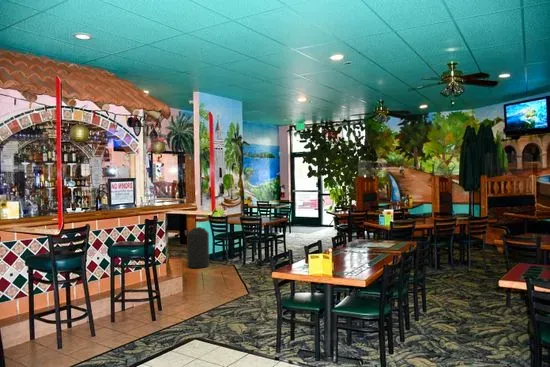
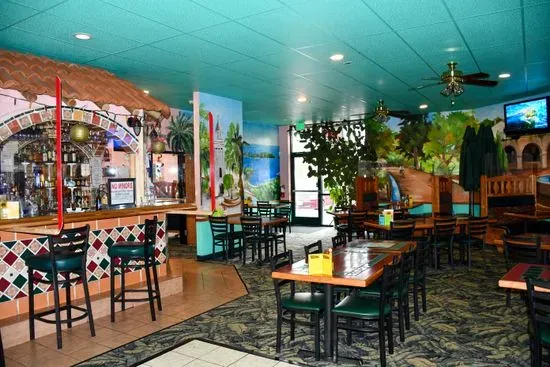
- trash can (198, 246)
